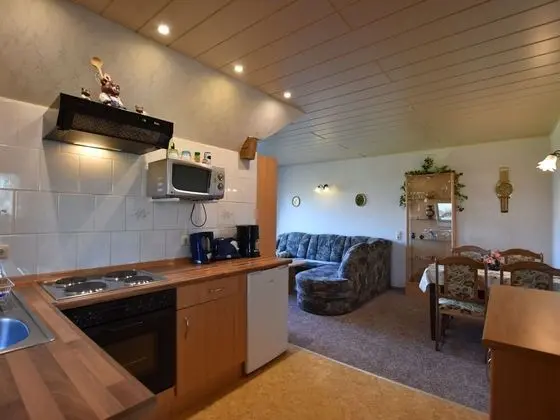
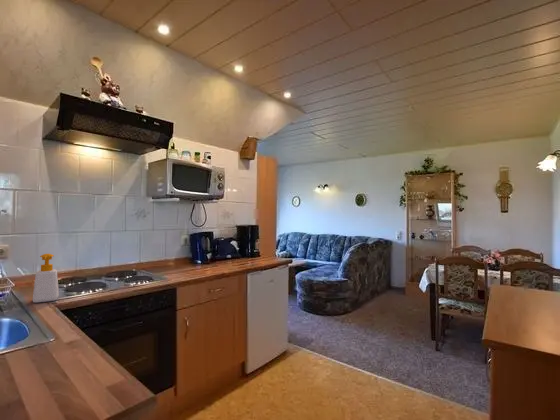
+ soap bottle (46, 277)
